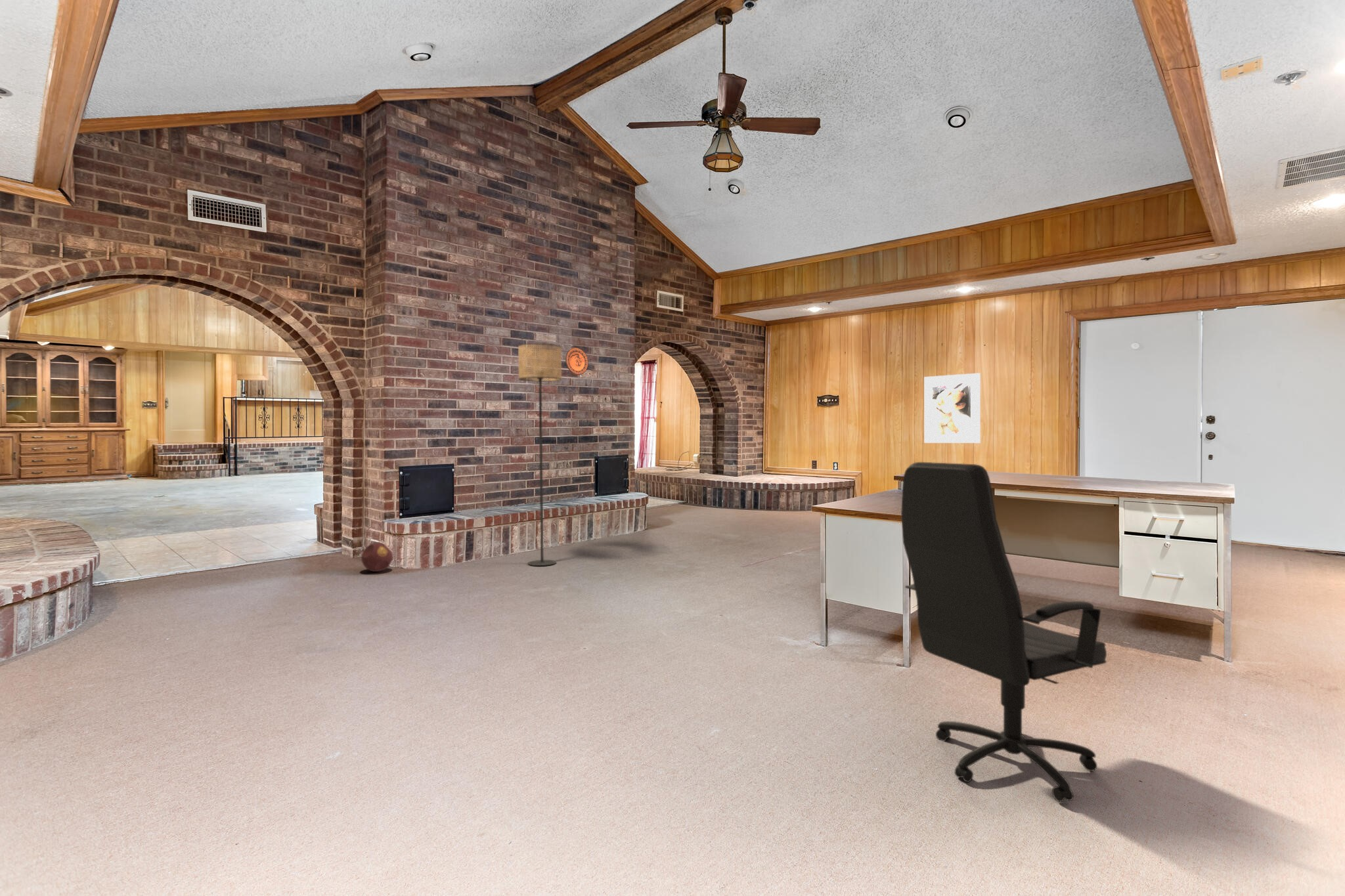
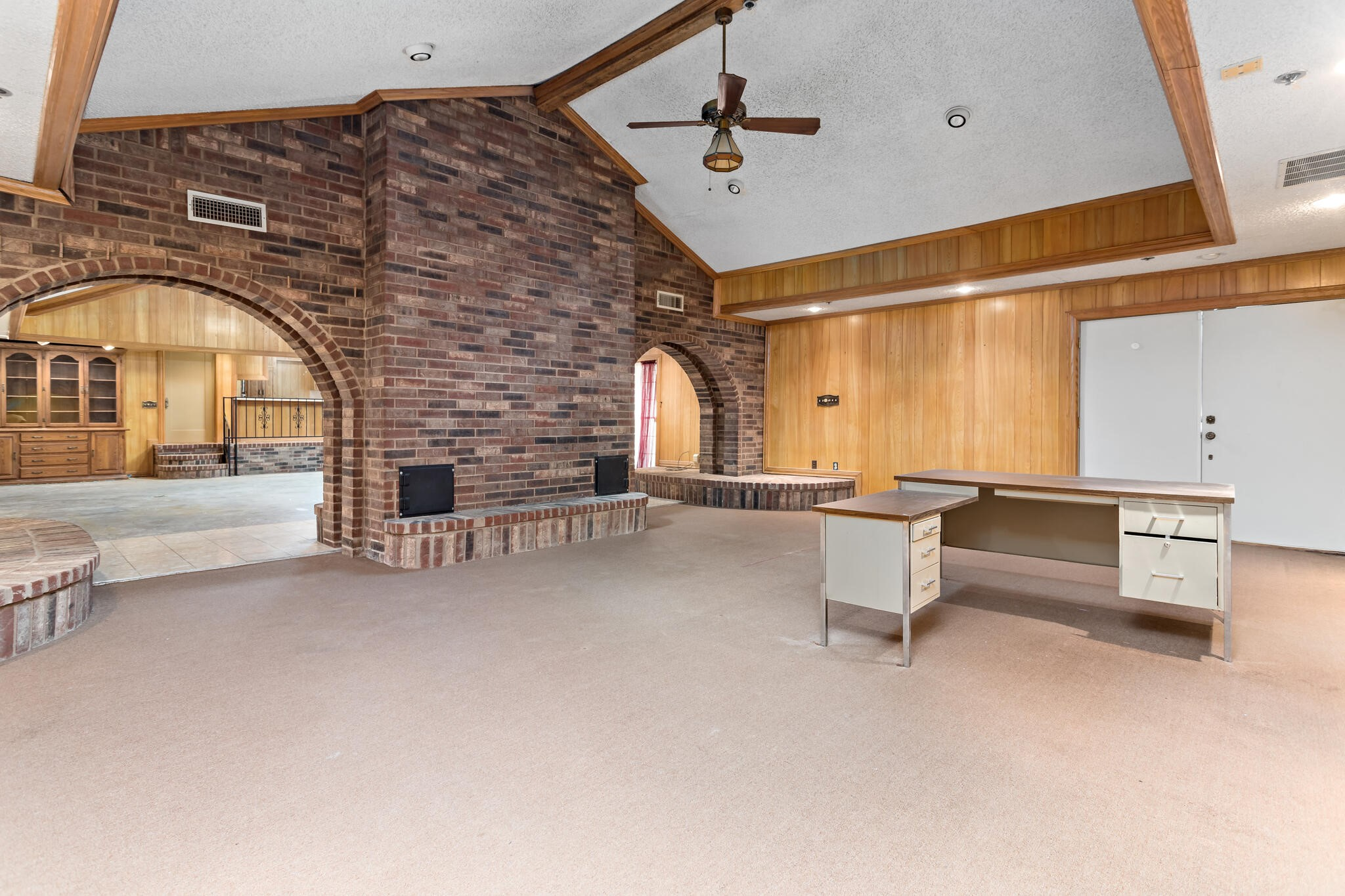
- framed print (951, 409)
- floor lamp (540, 455)
- office chair (1000, 614)
- decorative plate (577, 361)
- decorative ball (377, 557)
